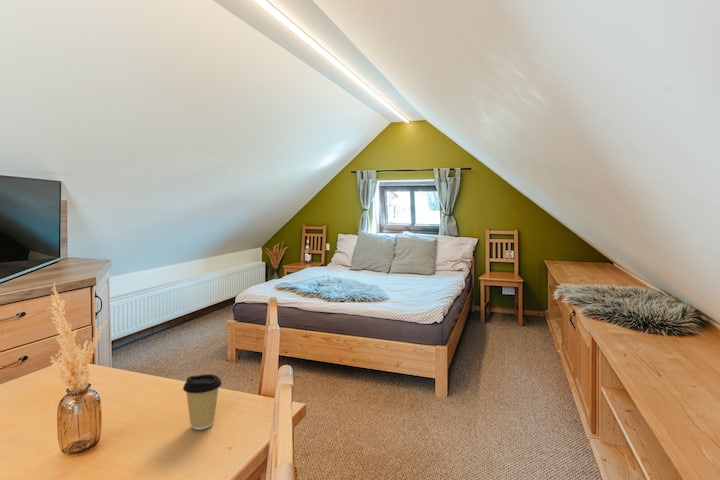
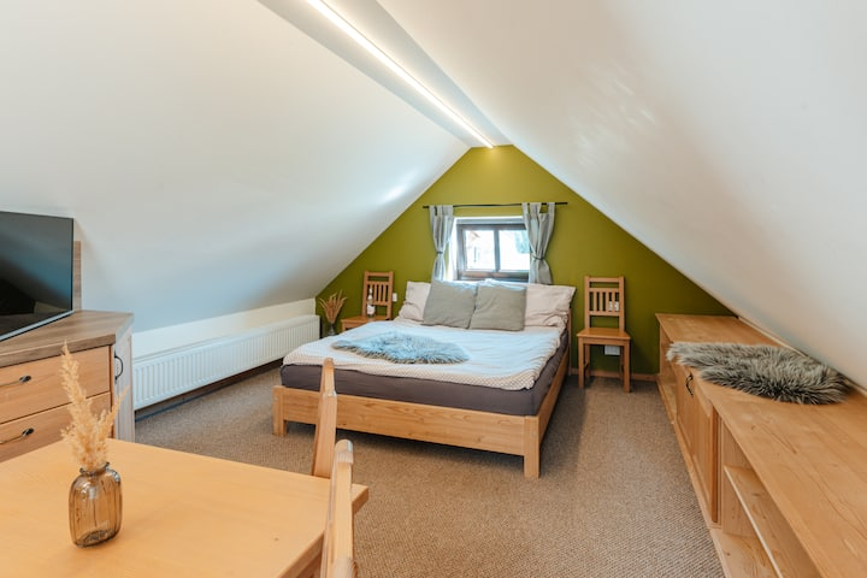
- coffee cup (202, 401)
